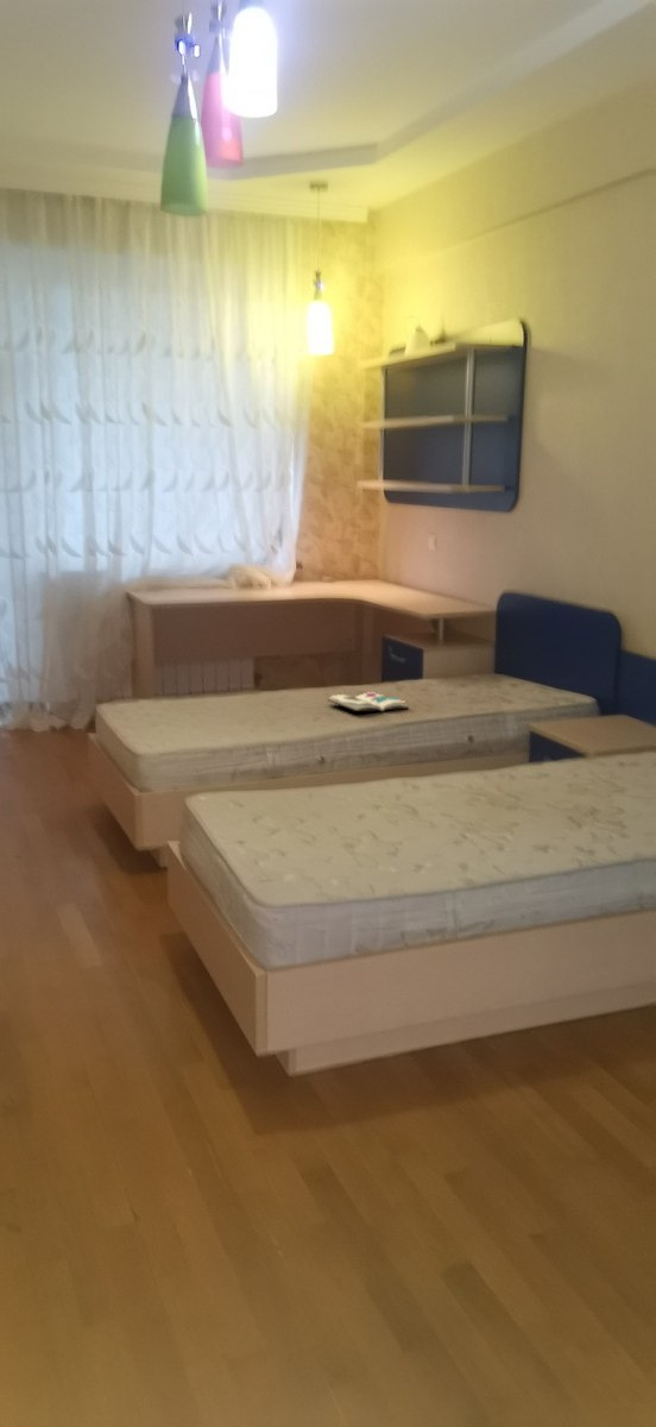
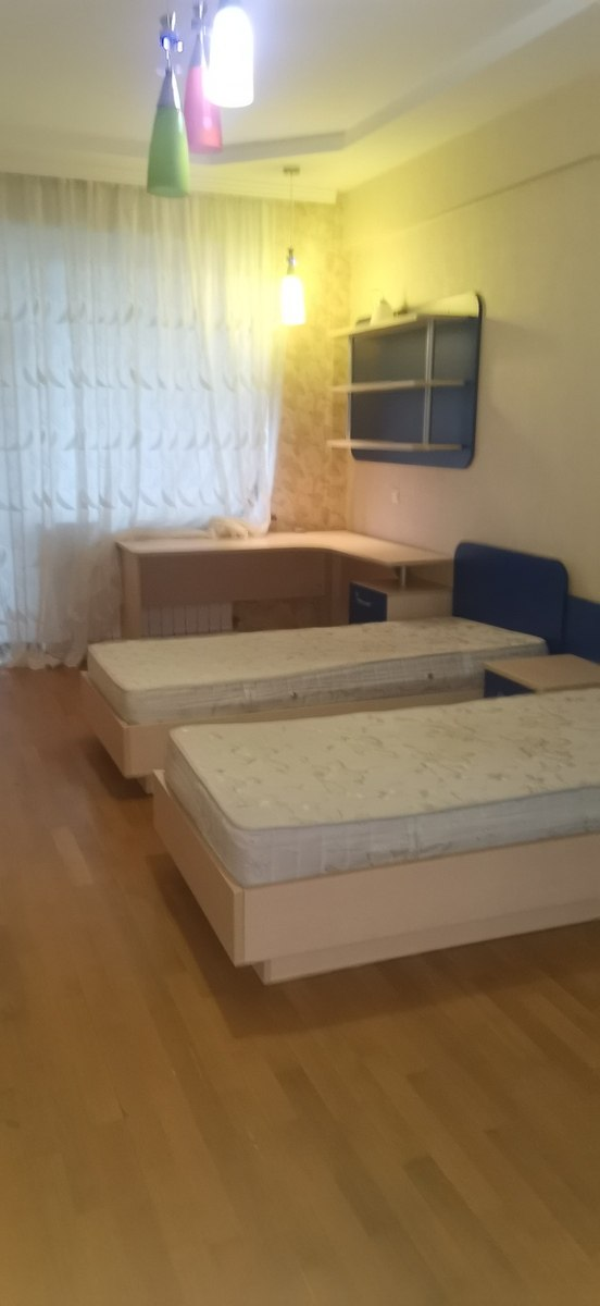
- book (367, 700)
